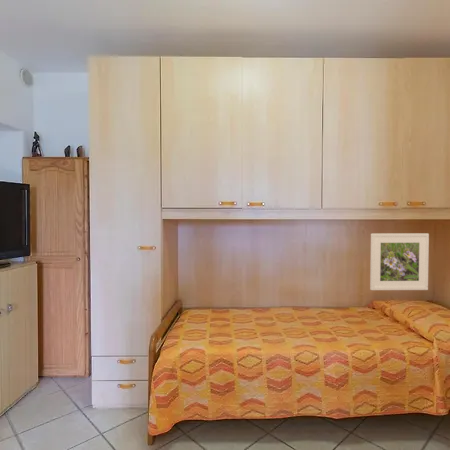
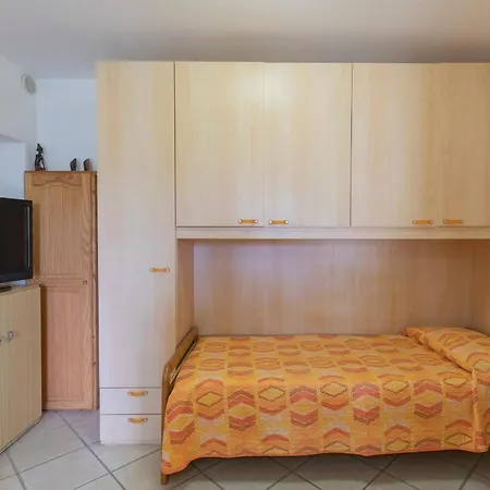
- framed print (399, 261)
